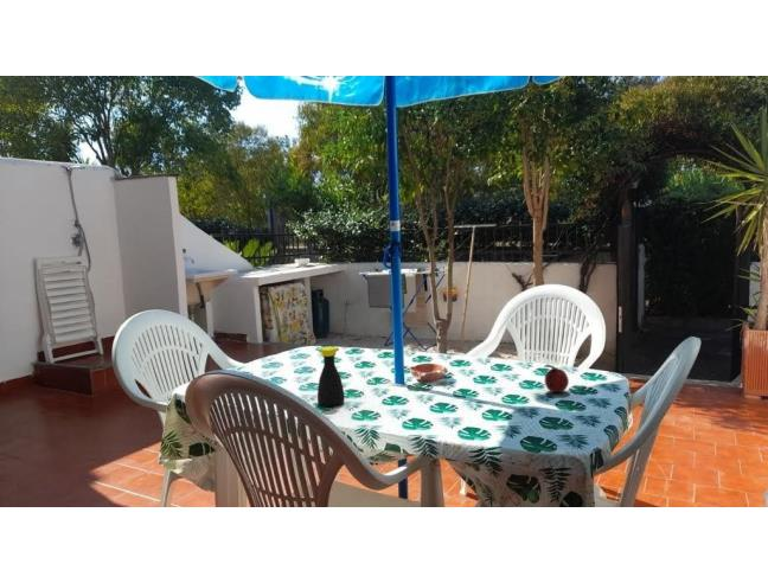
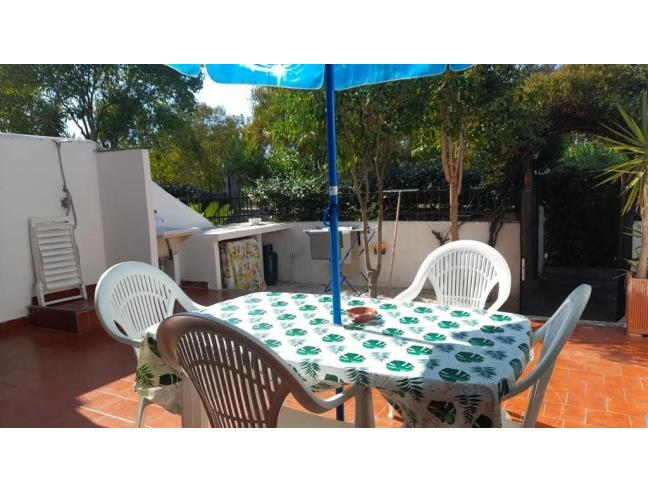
- fruit (555, 378)
- bottle (329, 376)
